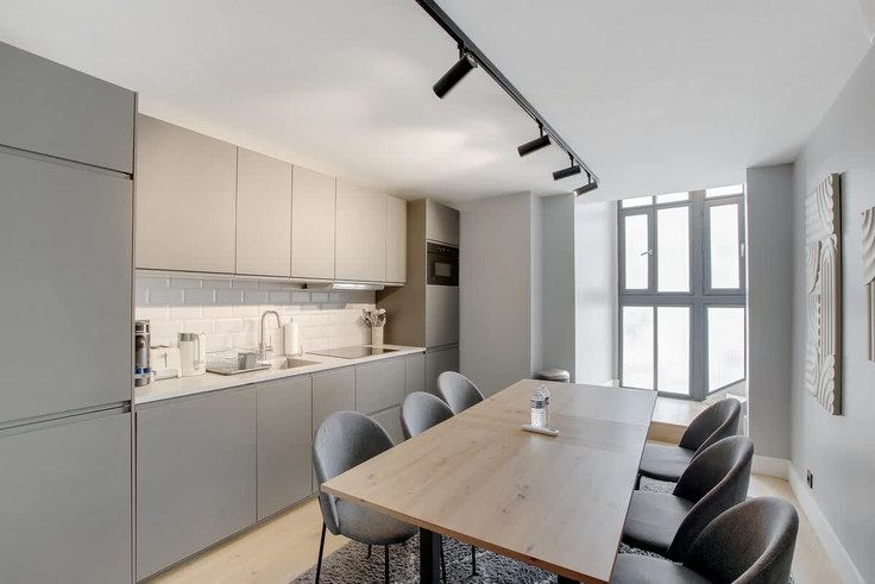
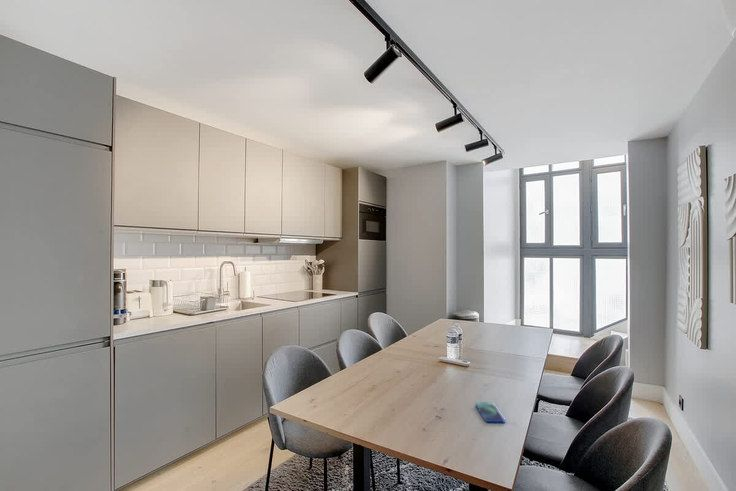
+ smartphone (489, 411)
